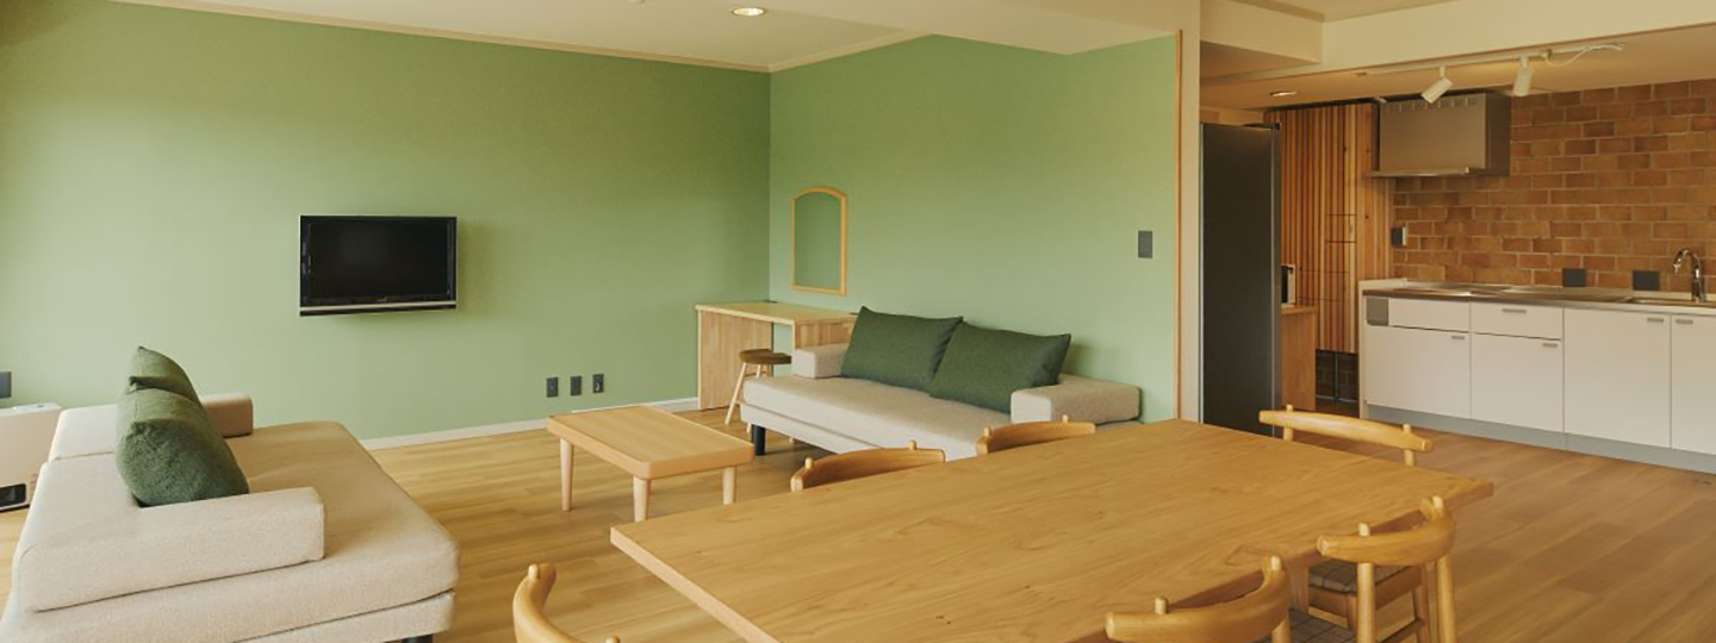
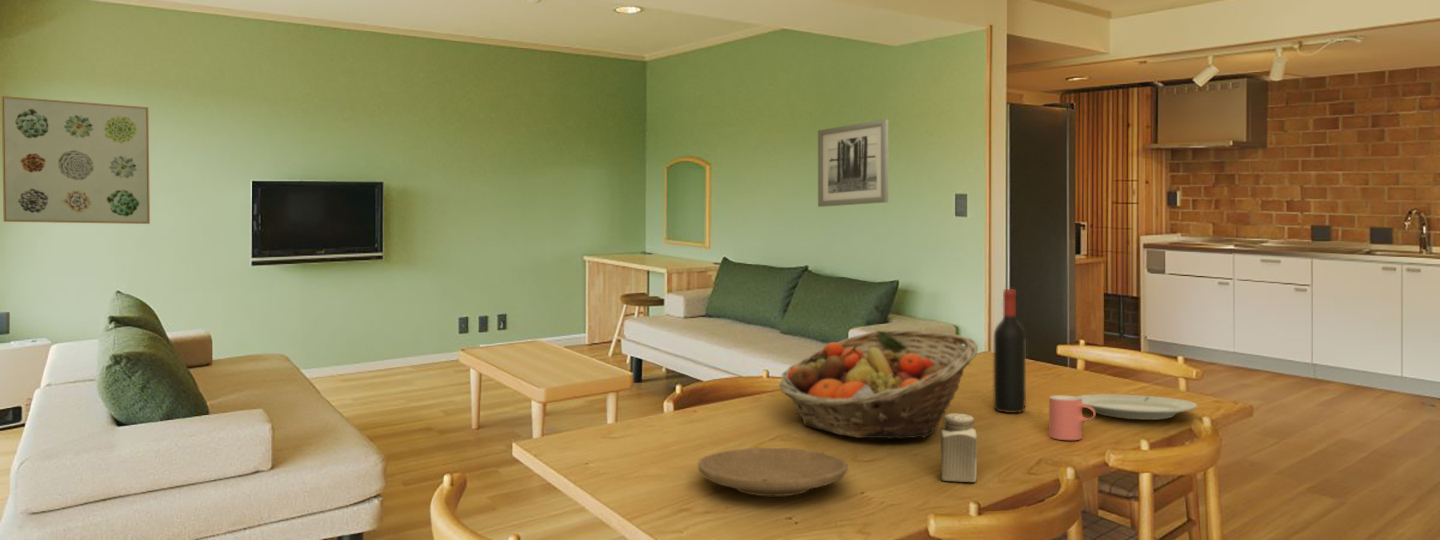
+ plate (772, 474)
+ fruit basket (875, 380)
+ wall art (851, 164)
+ wall art (78, 162)
+ chinaware (1133, 407)
+ salt shaker (958, 446)
+ wine bottle (1009, 349)
+ cup (1072, 418)
